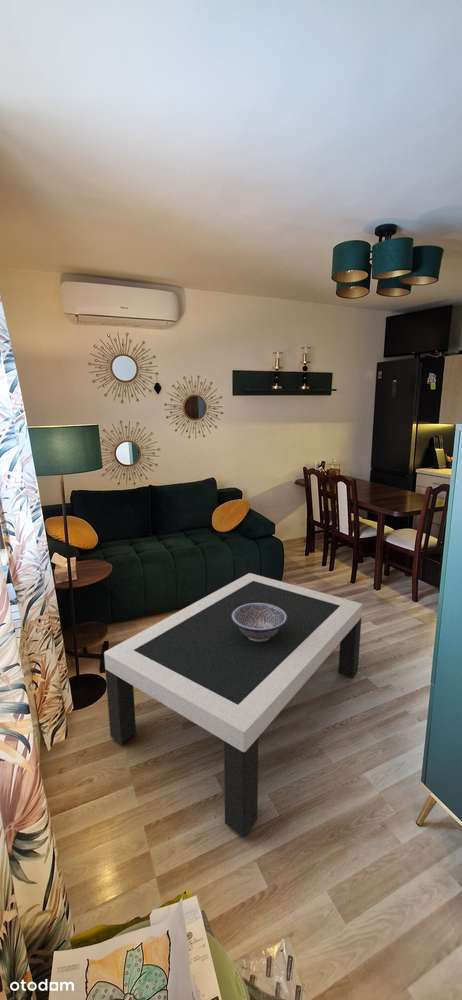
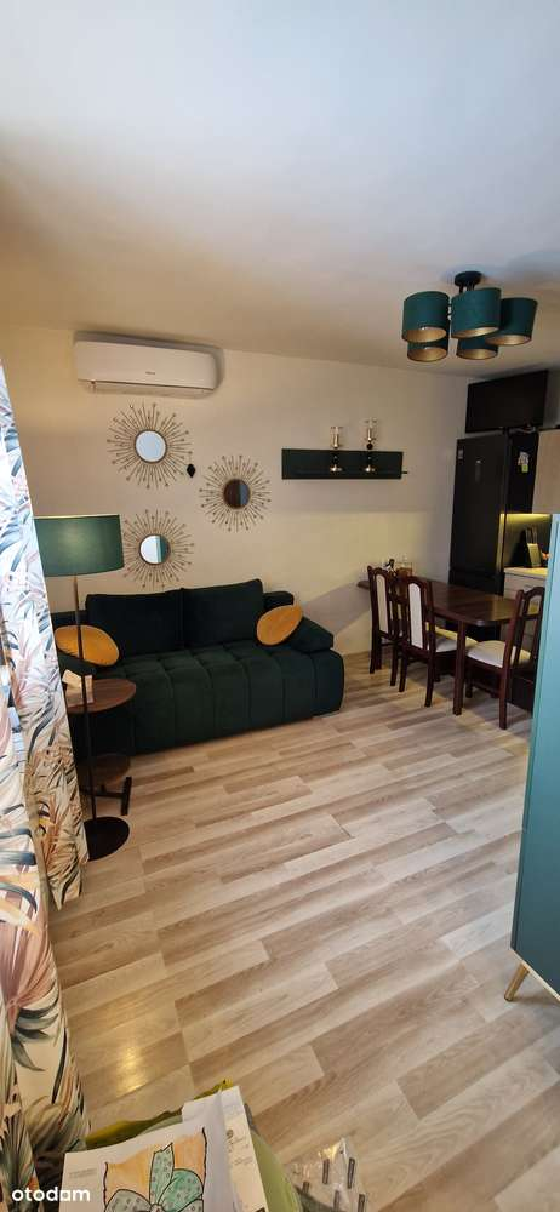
- coffee table (247, 663)
- decorative bowl (258, 624)
